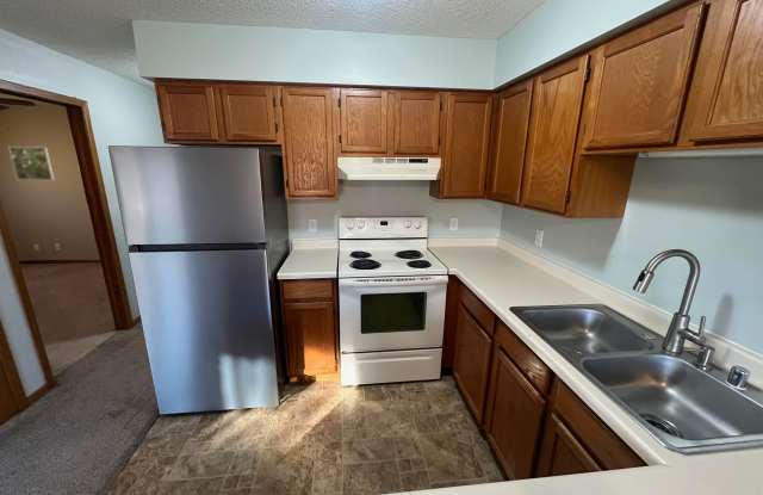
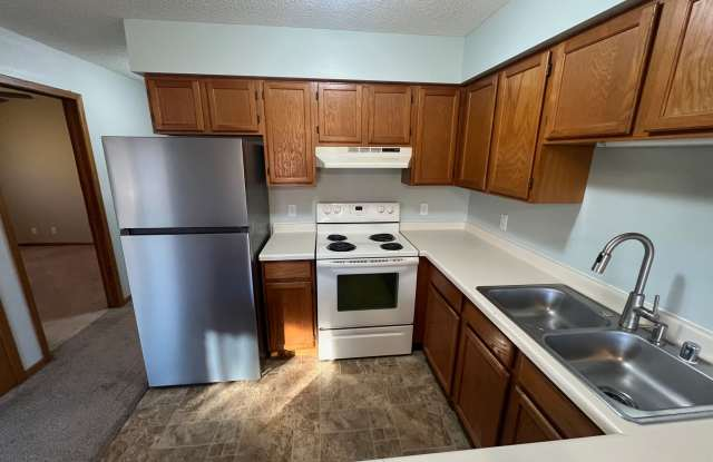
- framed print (32, 163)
